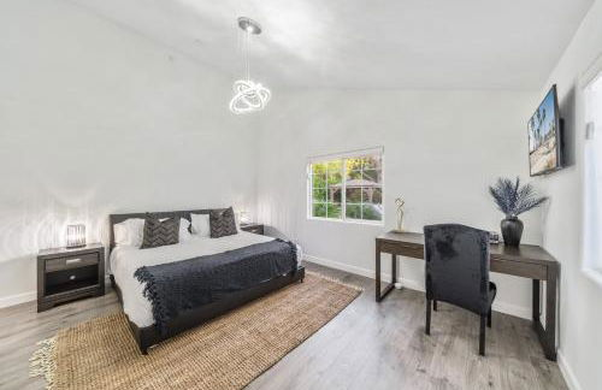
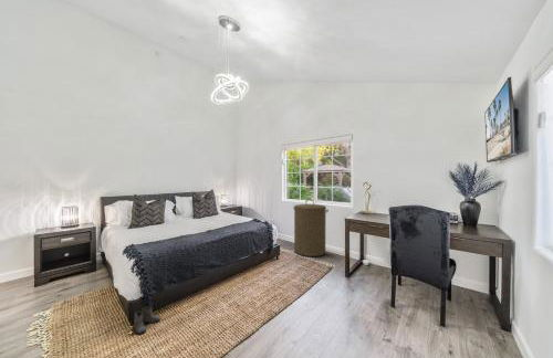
+ laundry hamper (310, 224)
+ boots (145, 318)
